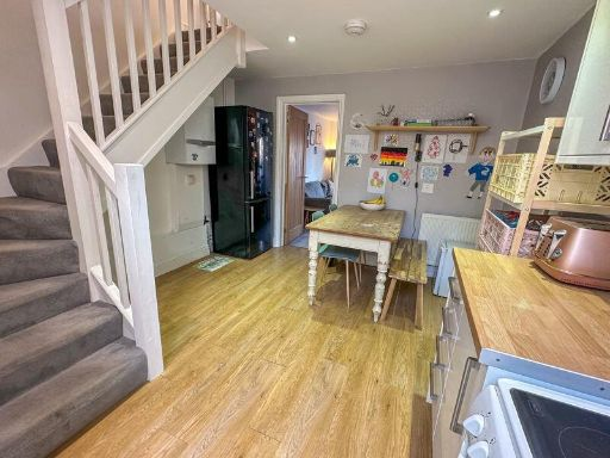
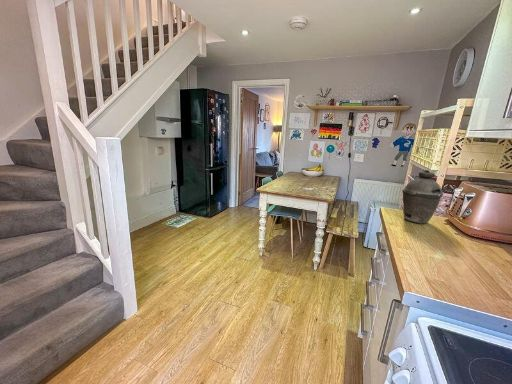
+ kettle (421, 195)
